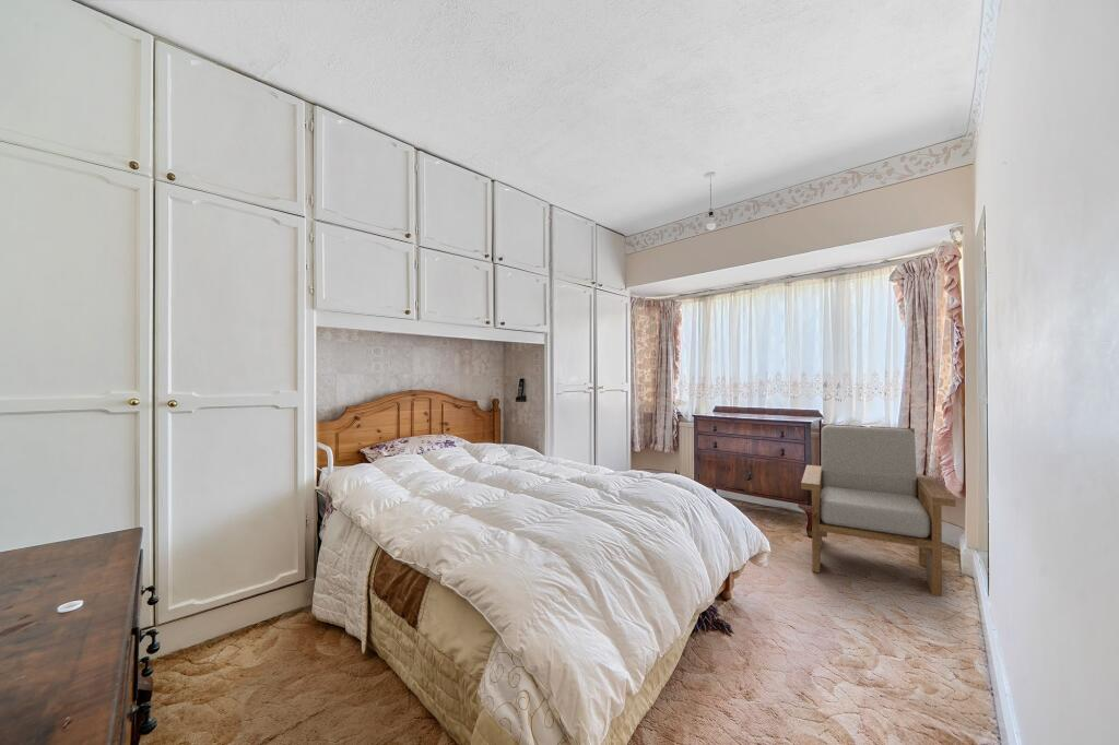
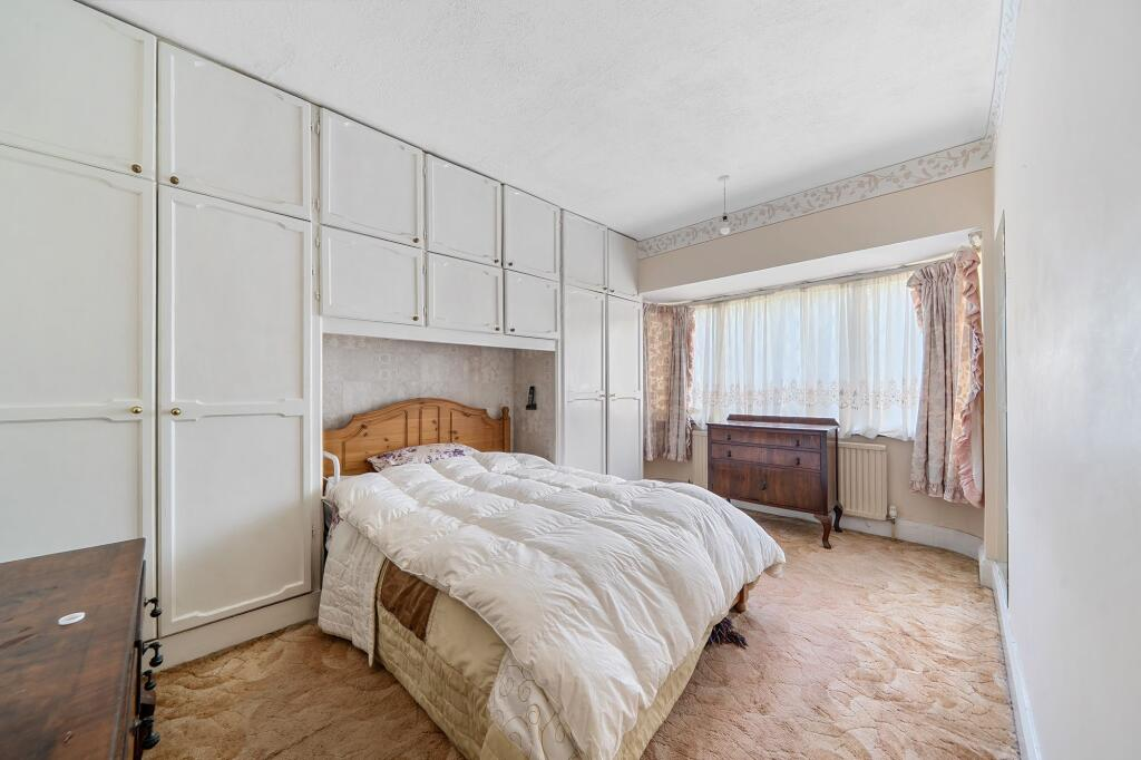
- armchair (869, 496)
